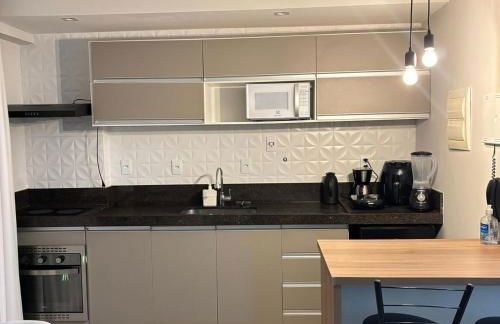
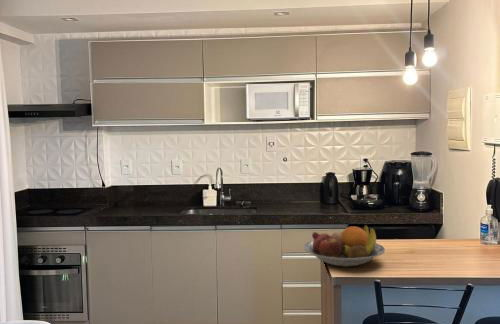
+ fruit bowl (343, 244)
